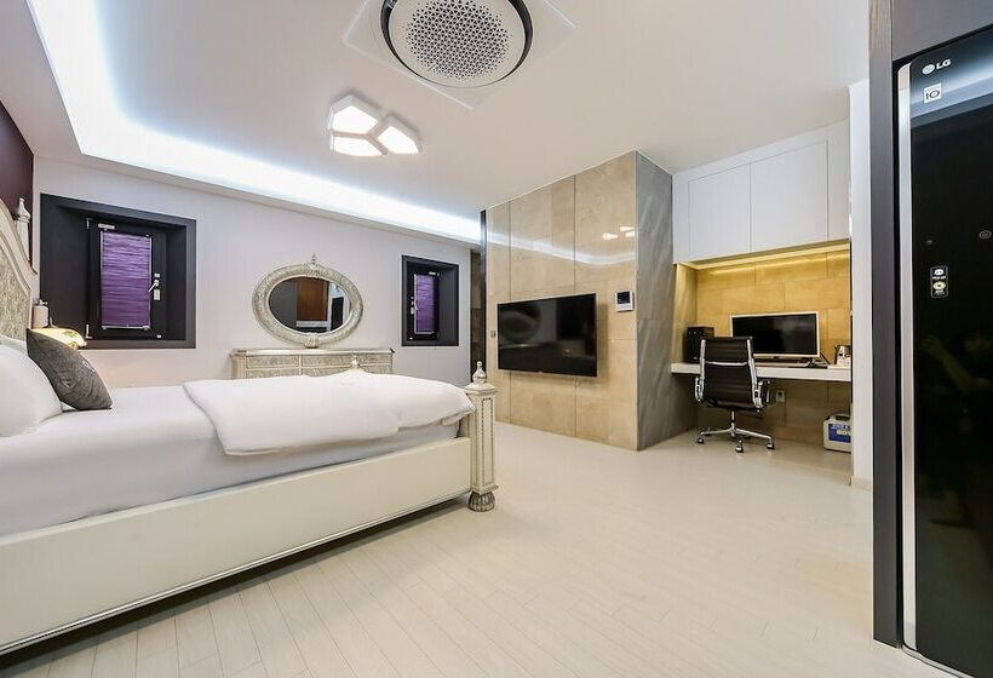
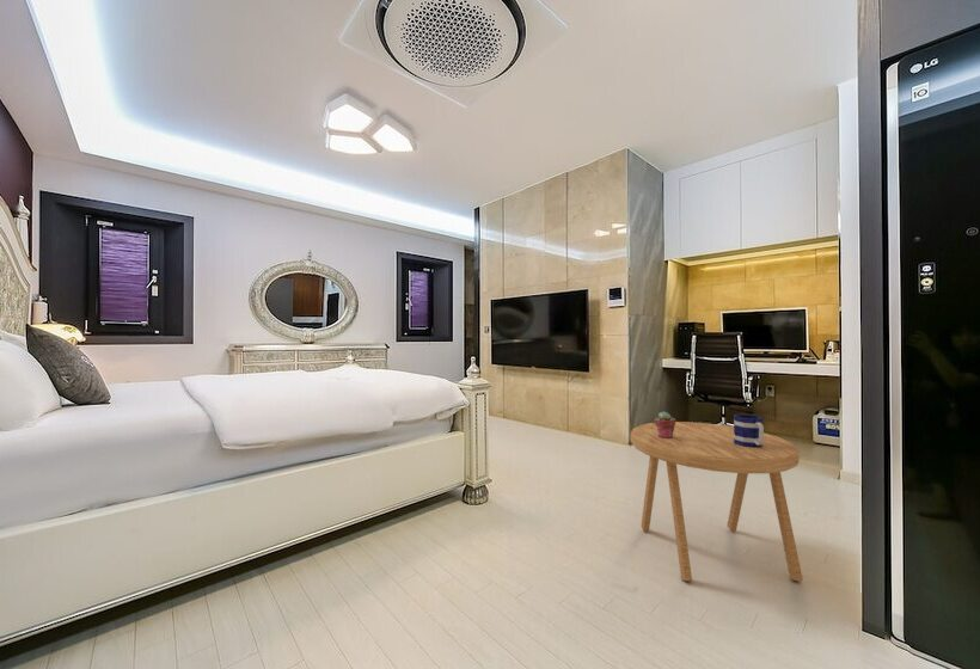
+ mug (751, 431)
+ side table (709, 469)
+ potted succulent (664, 423)
